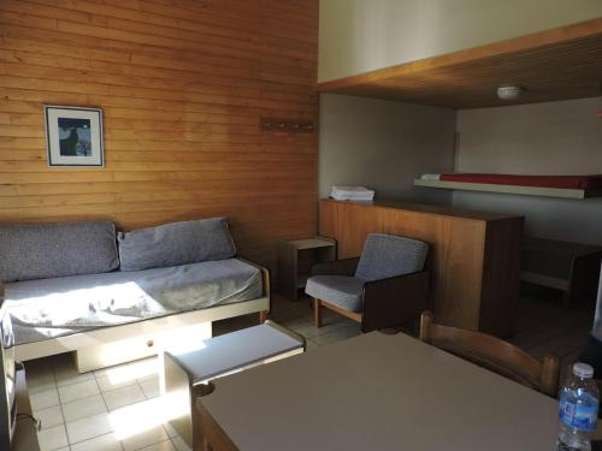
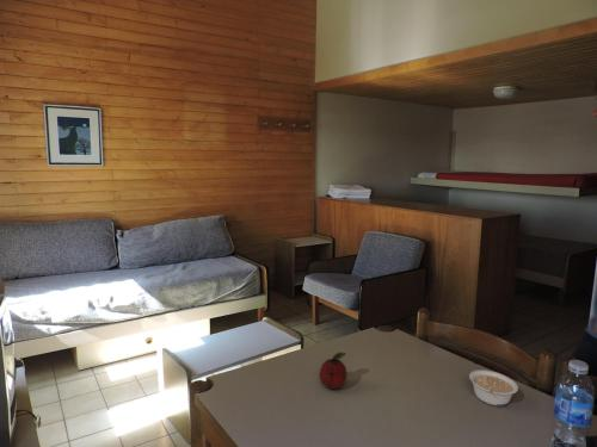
+ legume (493, 389)
+ fruit (334, 370)
